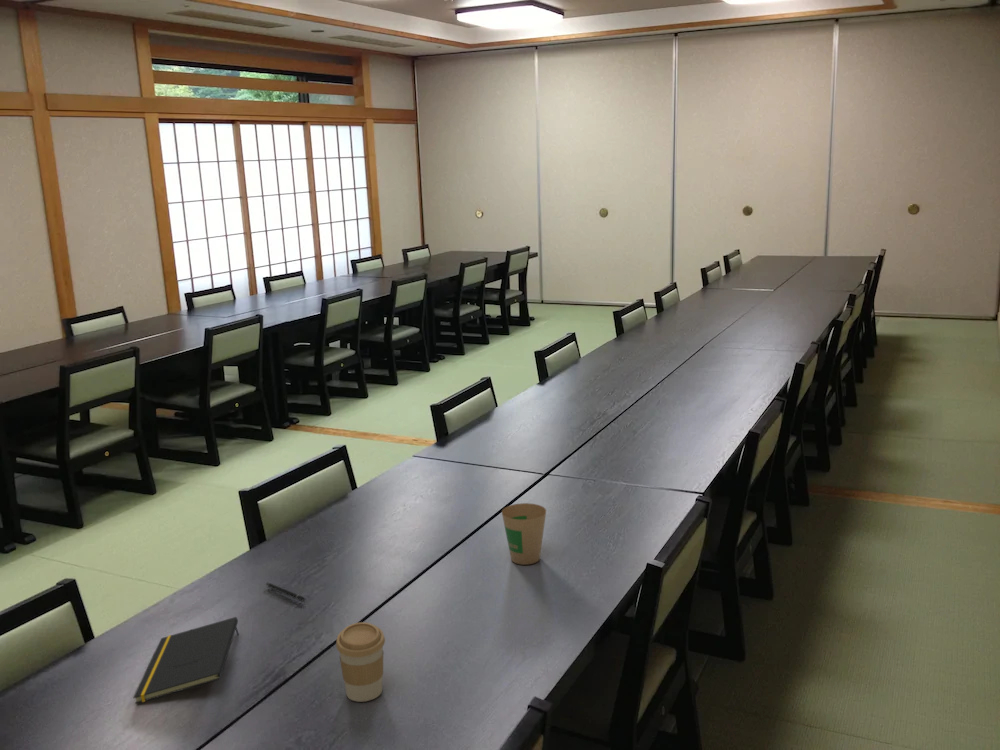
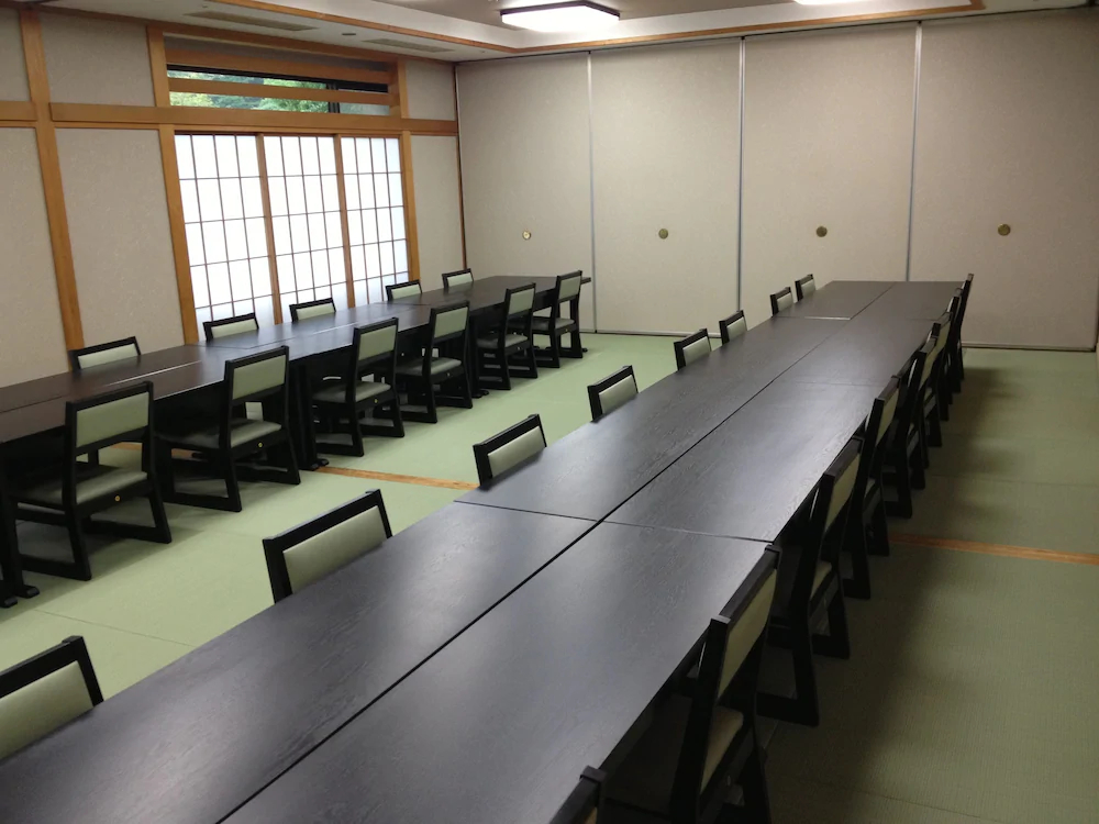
- notepad (189, 657)
- pen (286, 591)
- paper cup (524, 535)
- coffee cup (362, 661)
